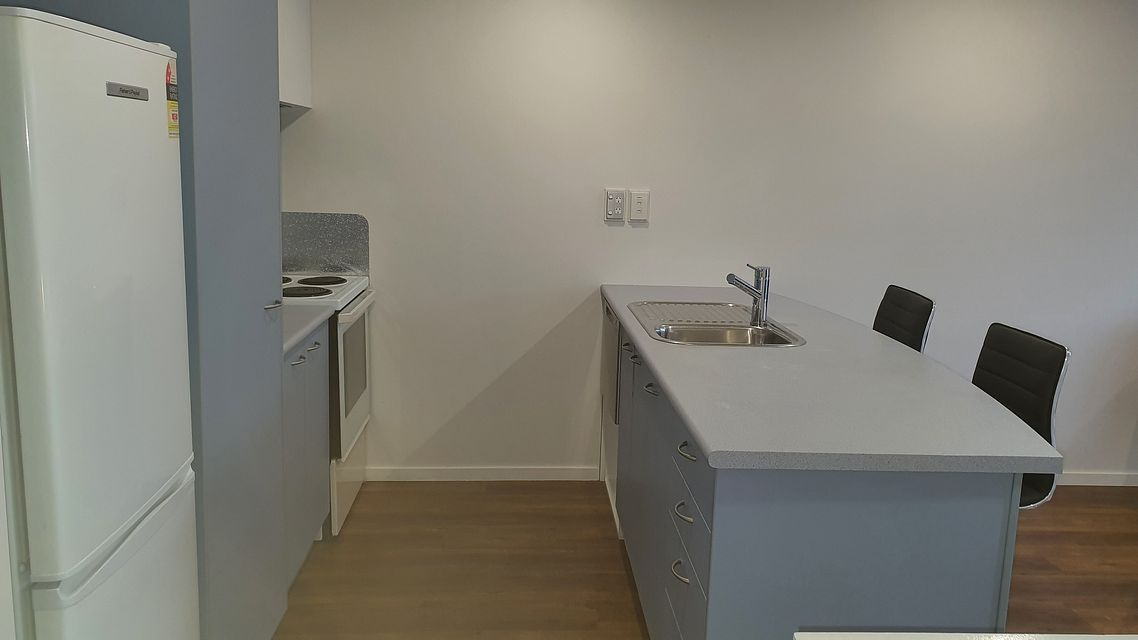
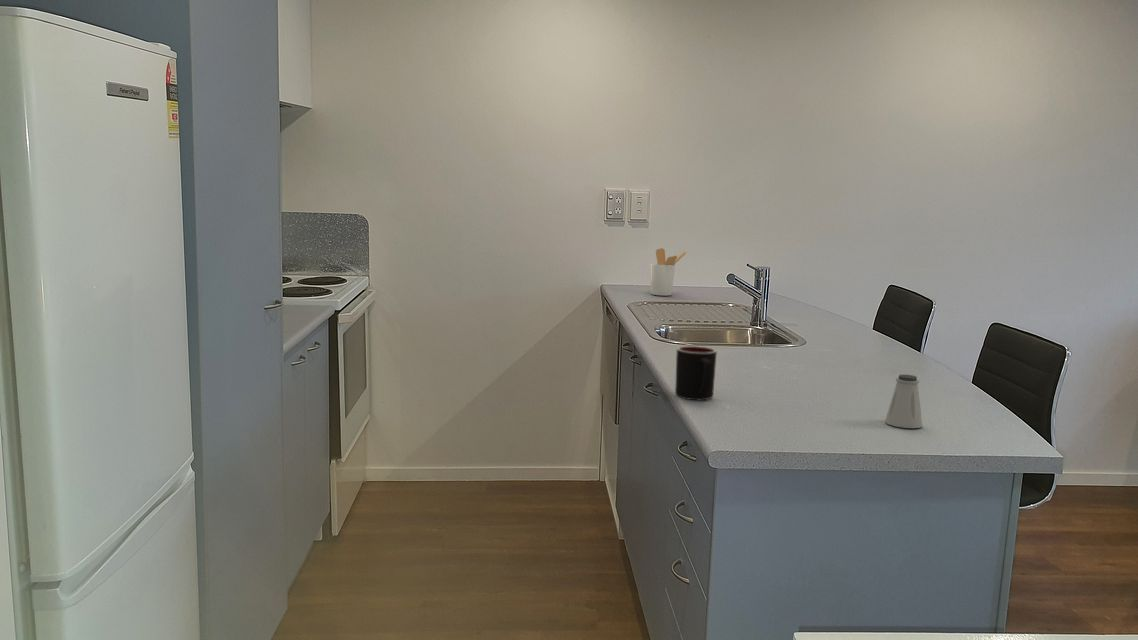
+ utensil holder (668, 271)
+ saltshaker (905, 399)
+ mug (697, 374)
